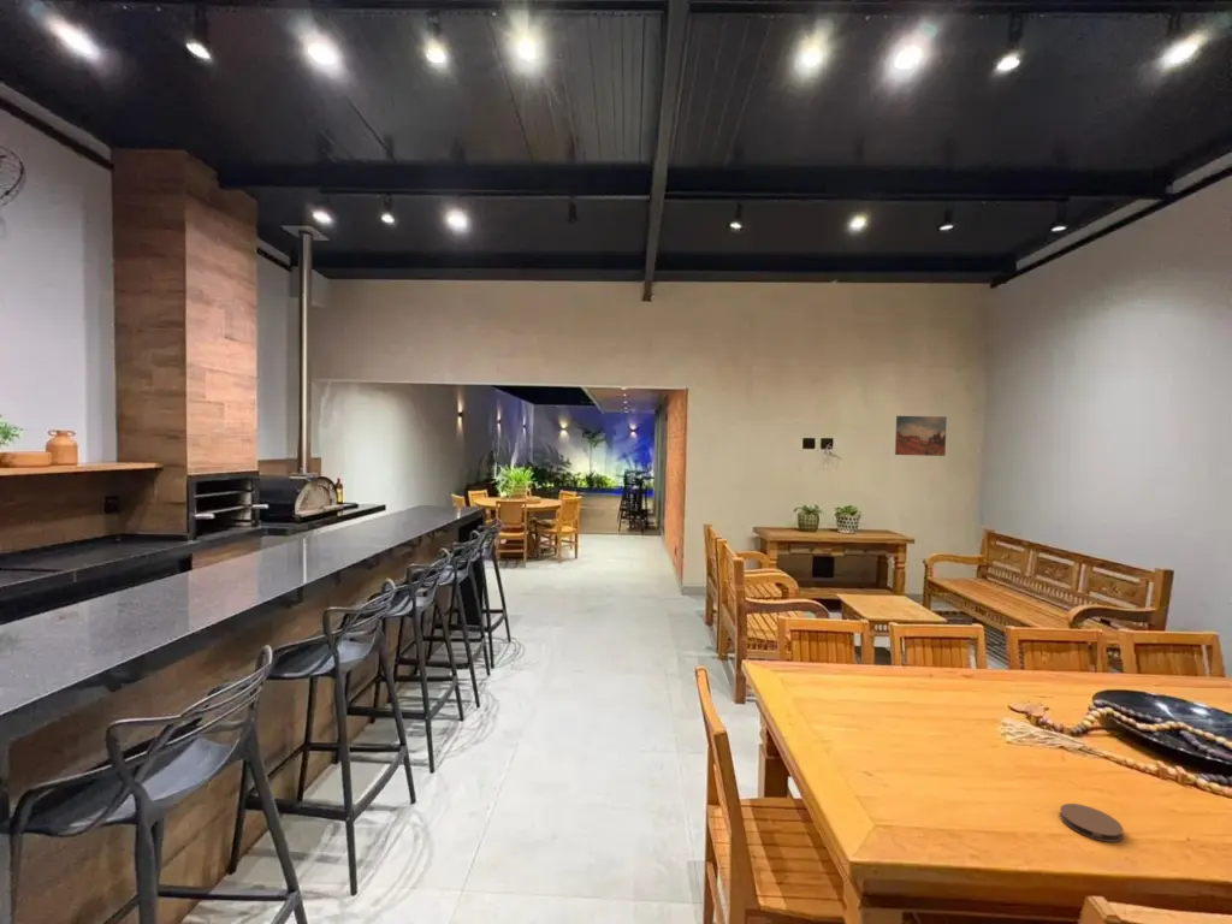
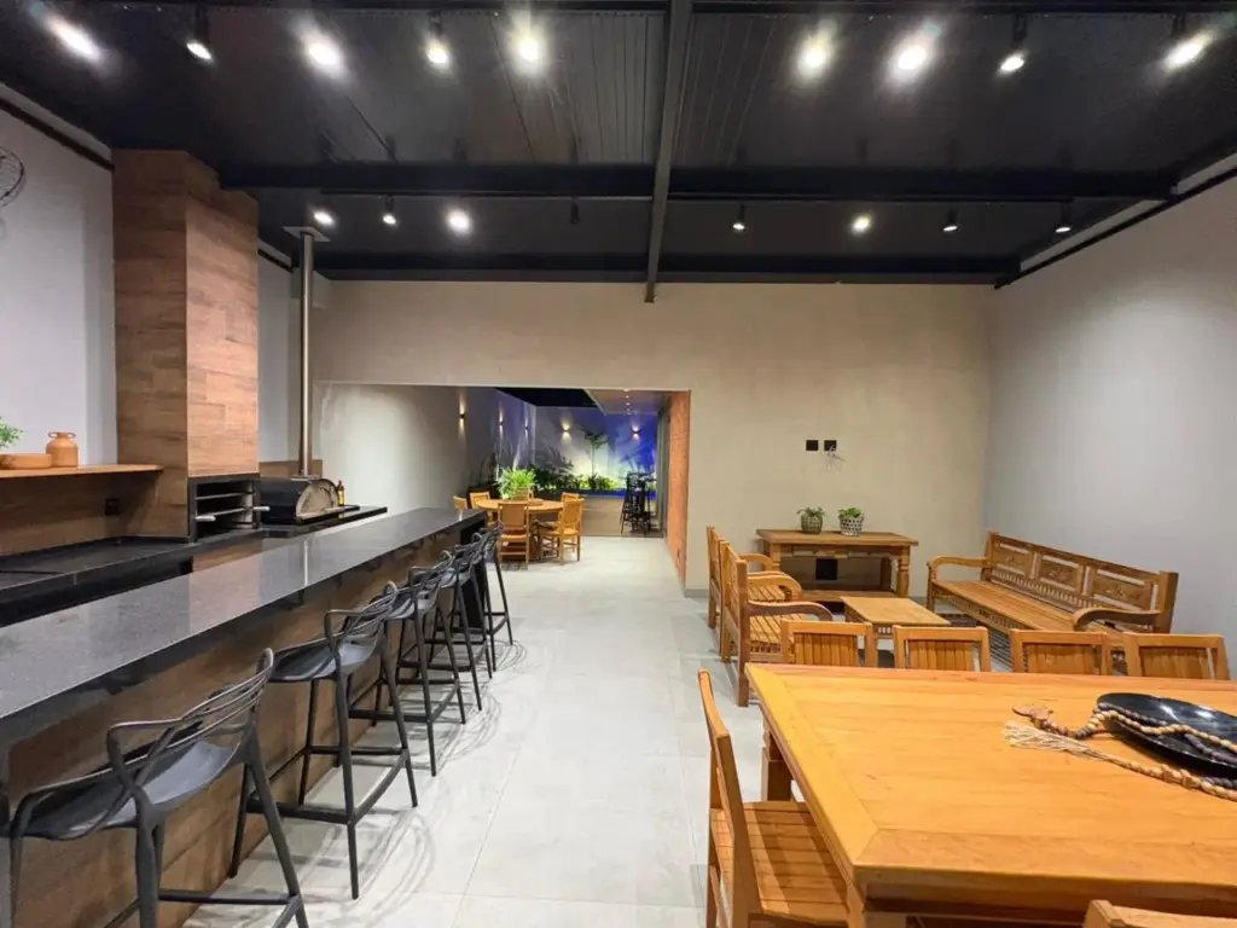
- wall art (920, 436)
- coaster (1090, 822)
